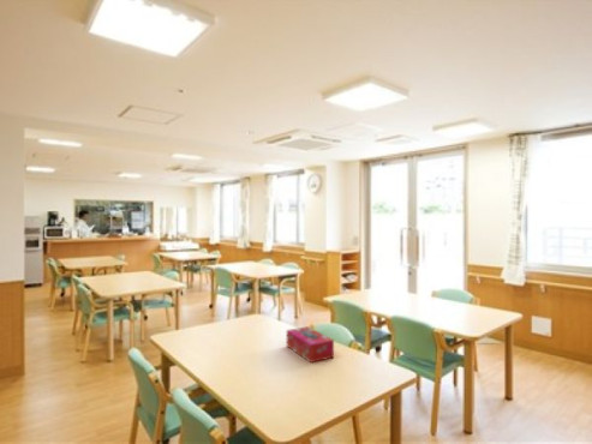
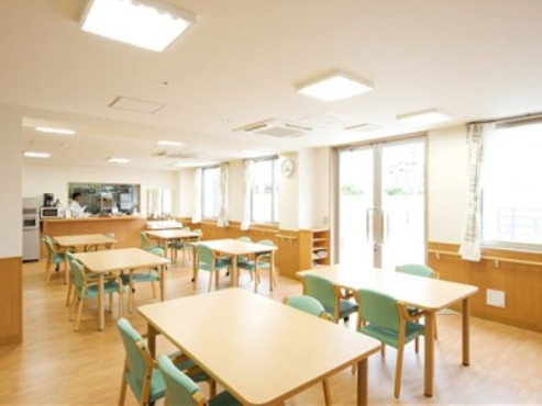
- tissue box (309, 343)
